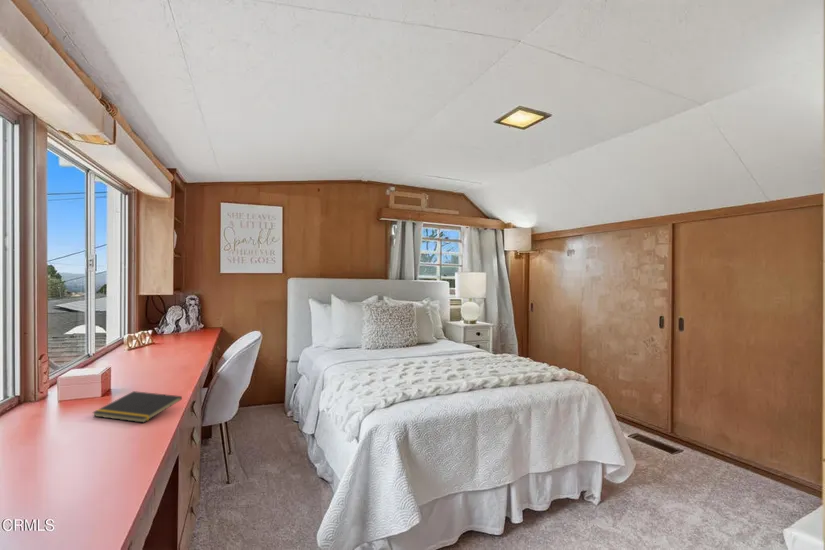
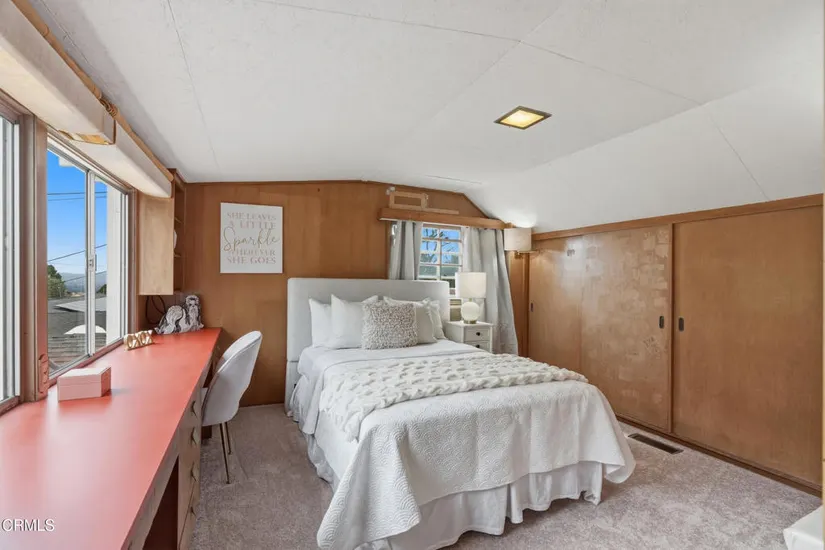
- notepad (138, 405)
